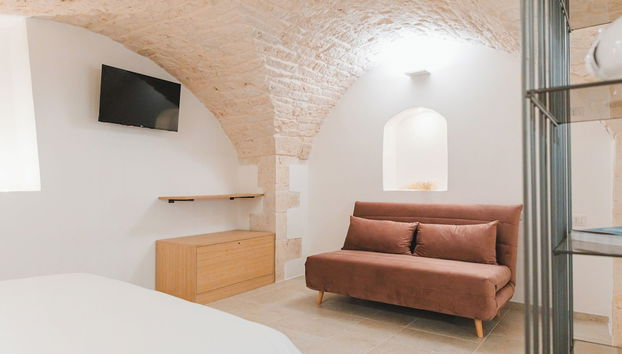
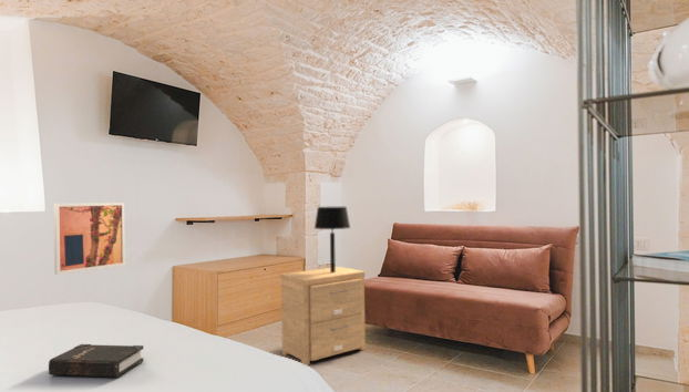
+ table lamp (332, 239)
+ wall art (91, 236)
+ hardback book (97, 360)
+ side table (326, 312)
